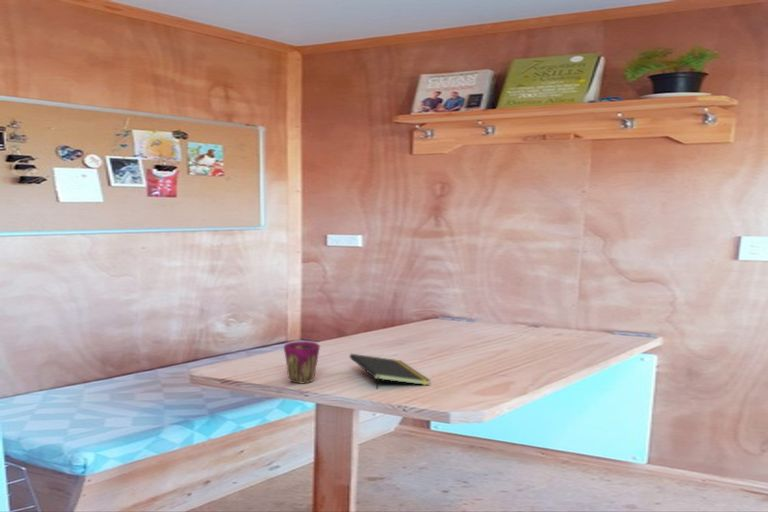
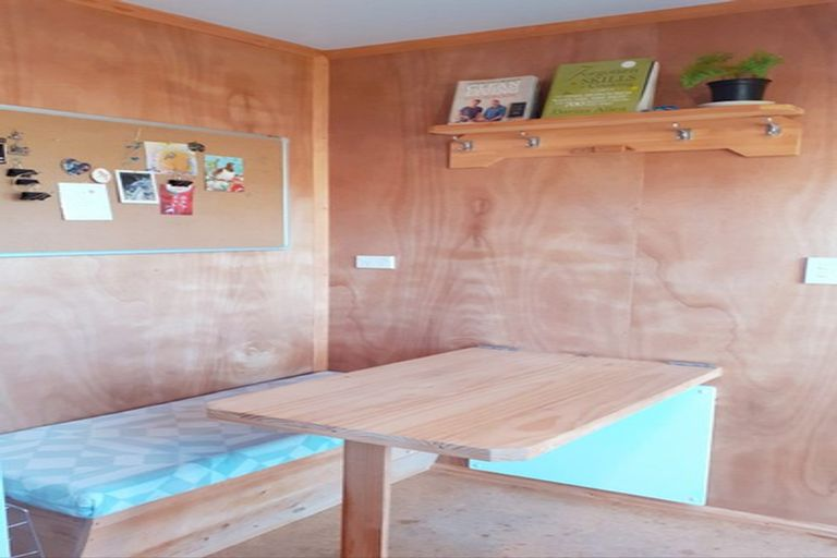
- notepad (388, 368)
- cup (299, 363)
